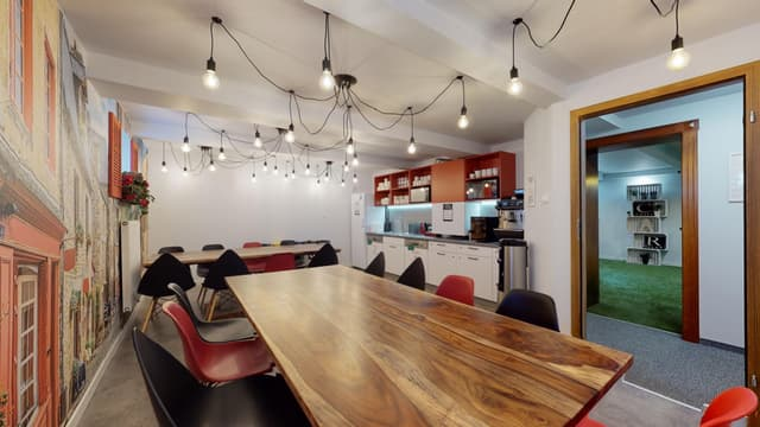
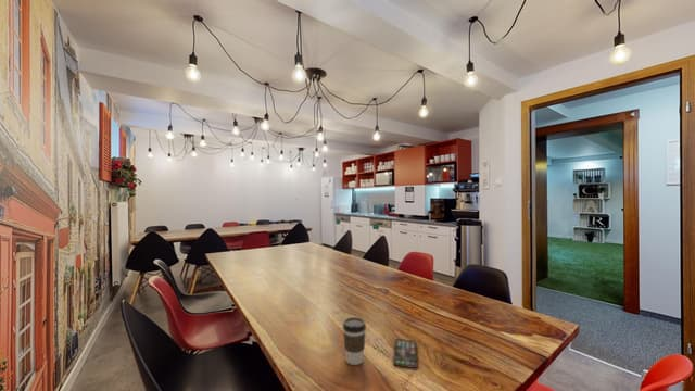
+ coffee cup (354, 340)
+ smartphone (405, 352)
